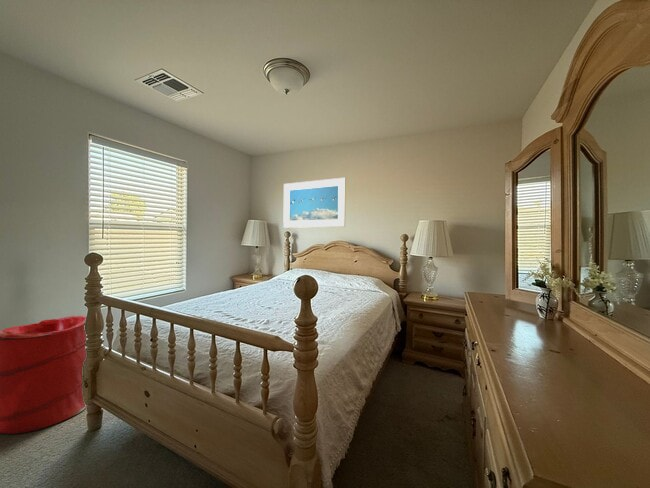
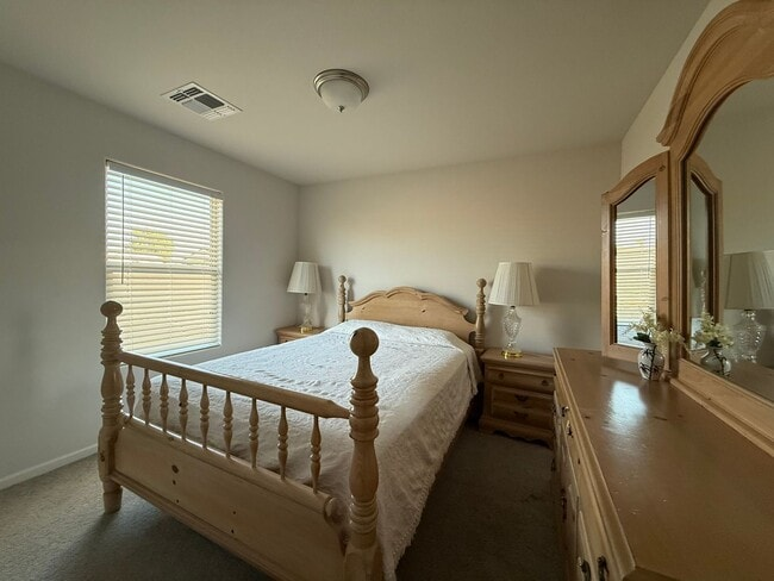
- laundry hamper (47, 366)
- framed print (312, 204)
